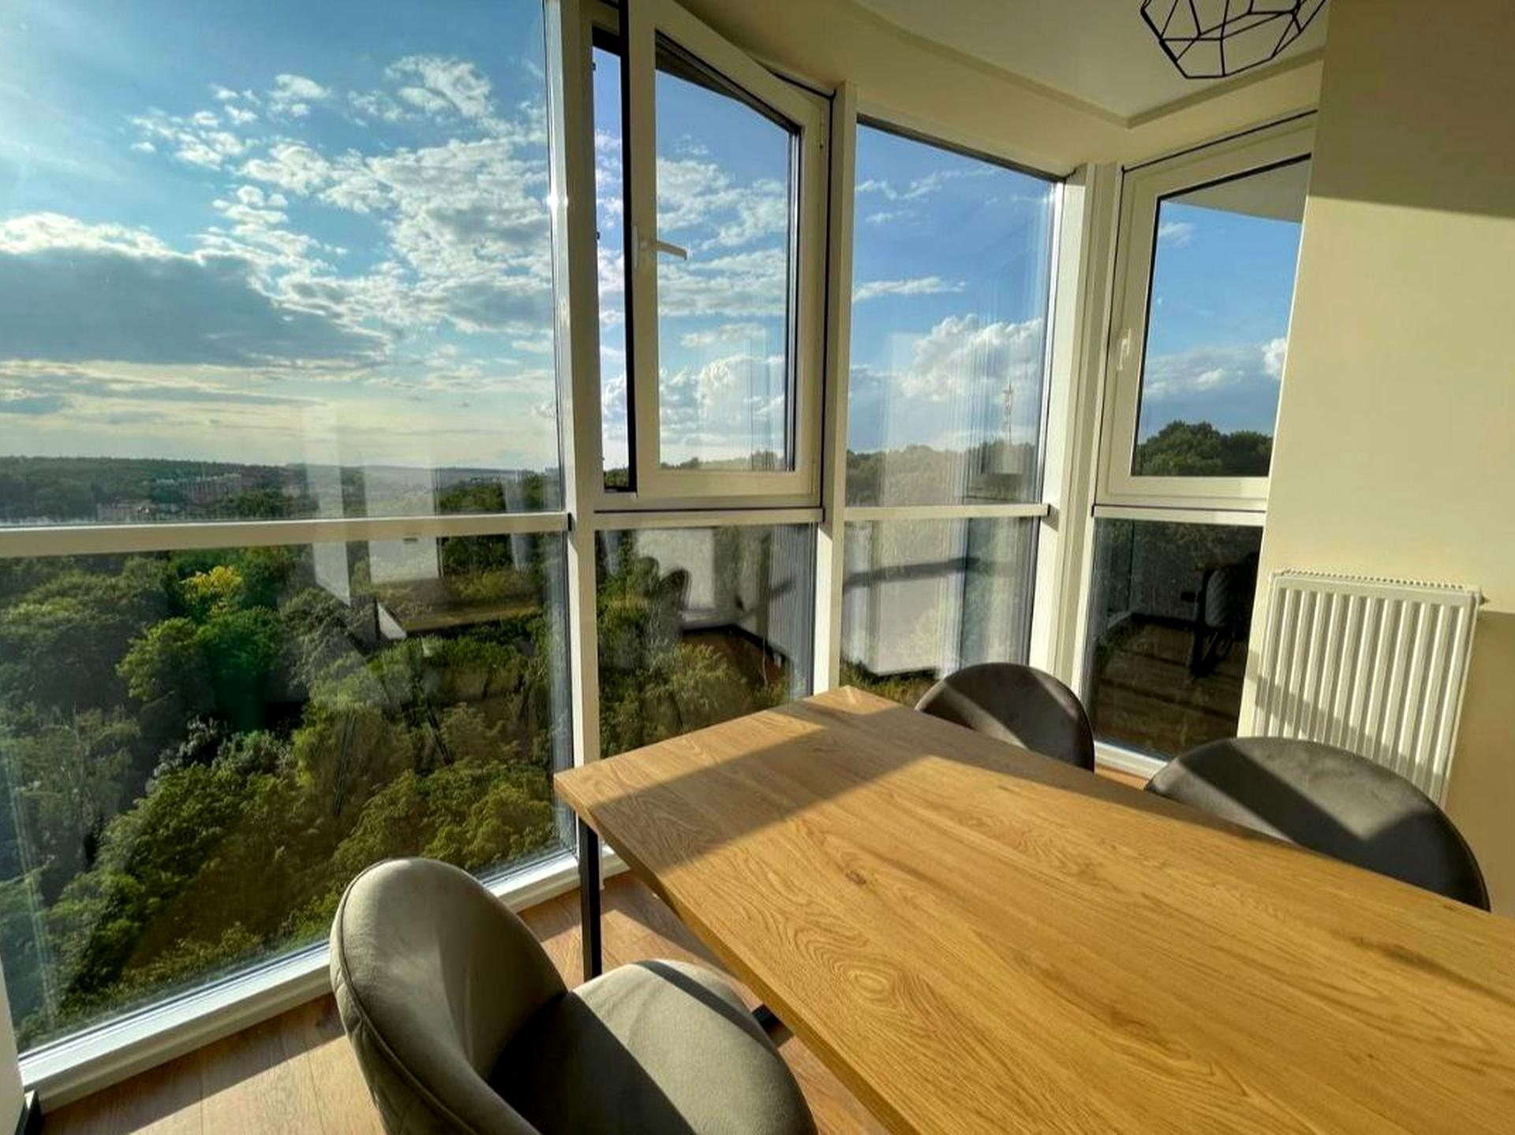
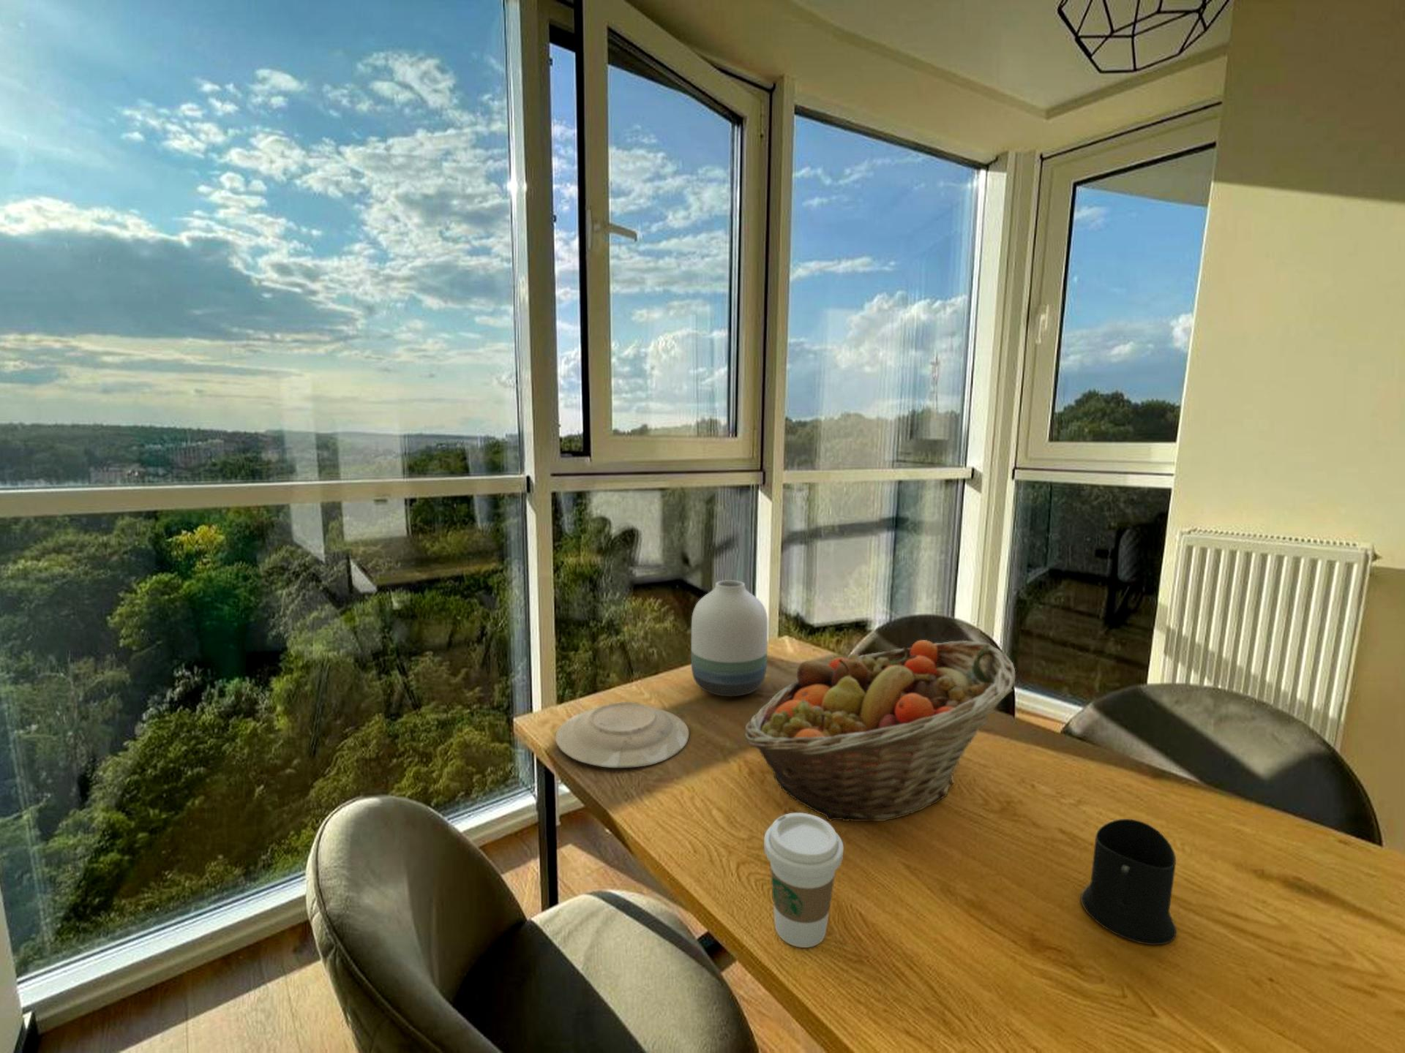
+ mug (1130, 880)
+ plate (623, 726)
+ coffee cup (802, 879)
+ fruit basket (877, 711)
+ vase (729, 636)
